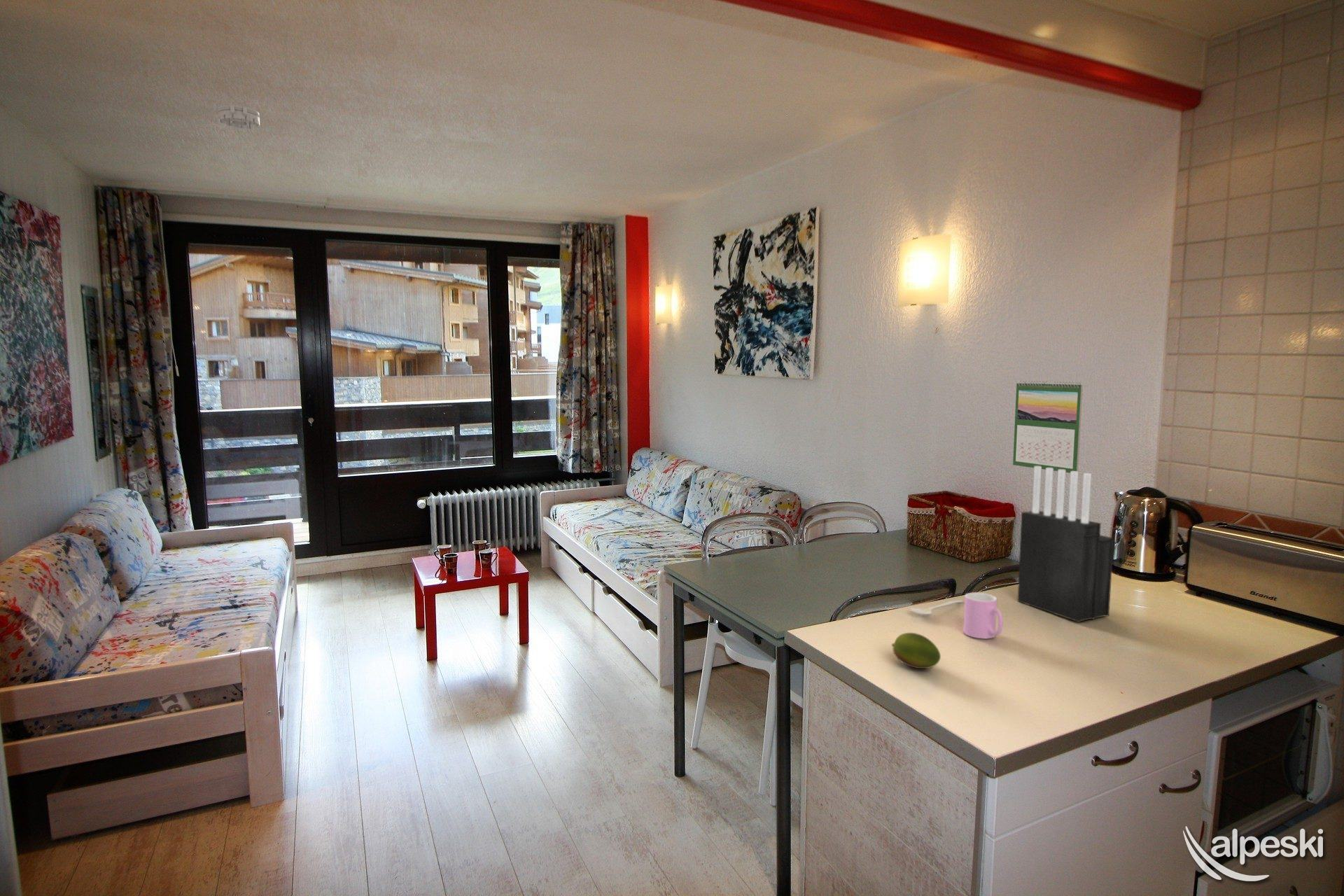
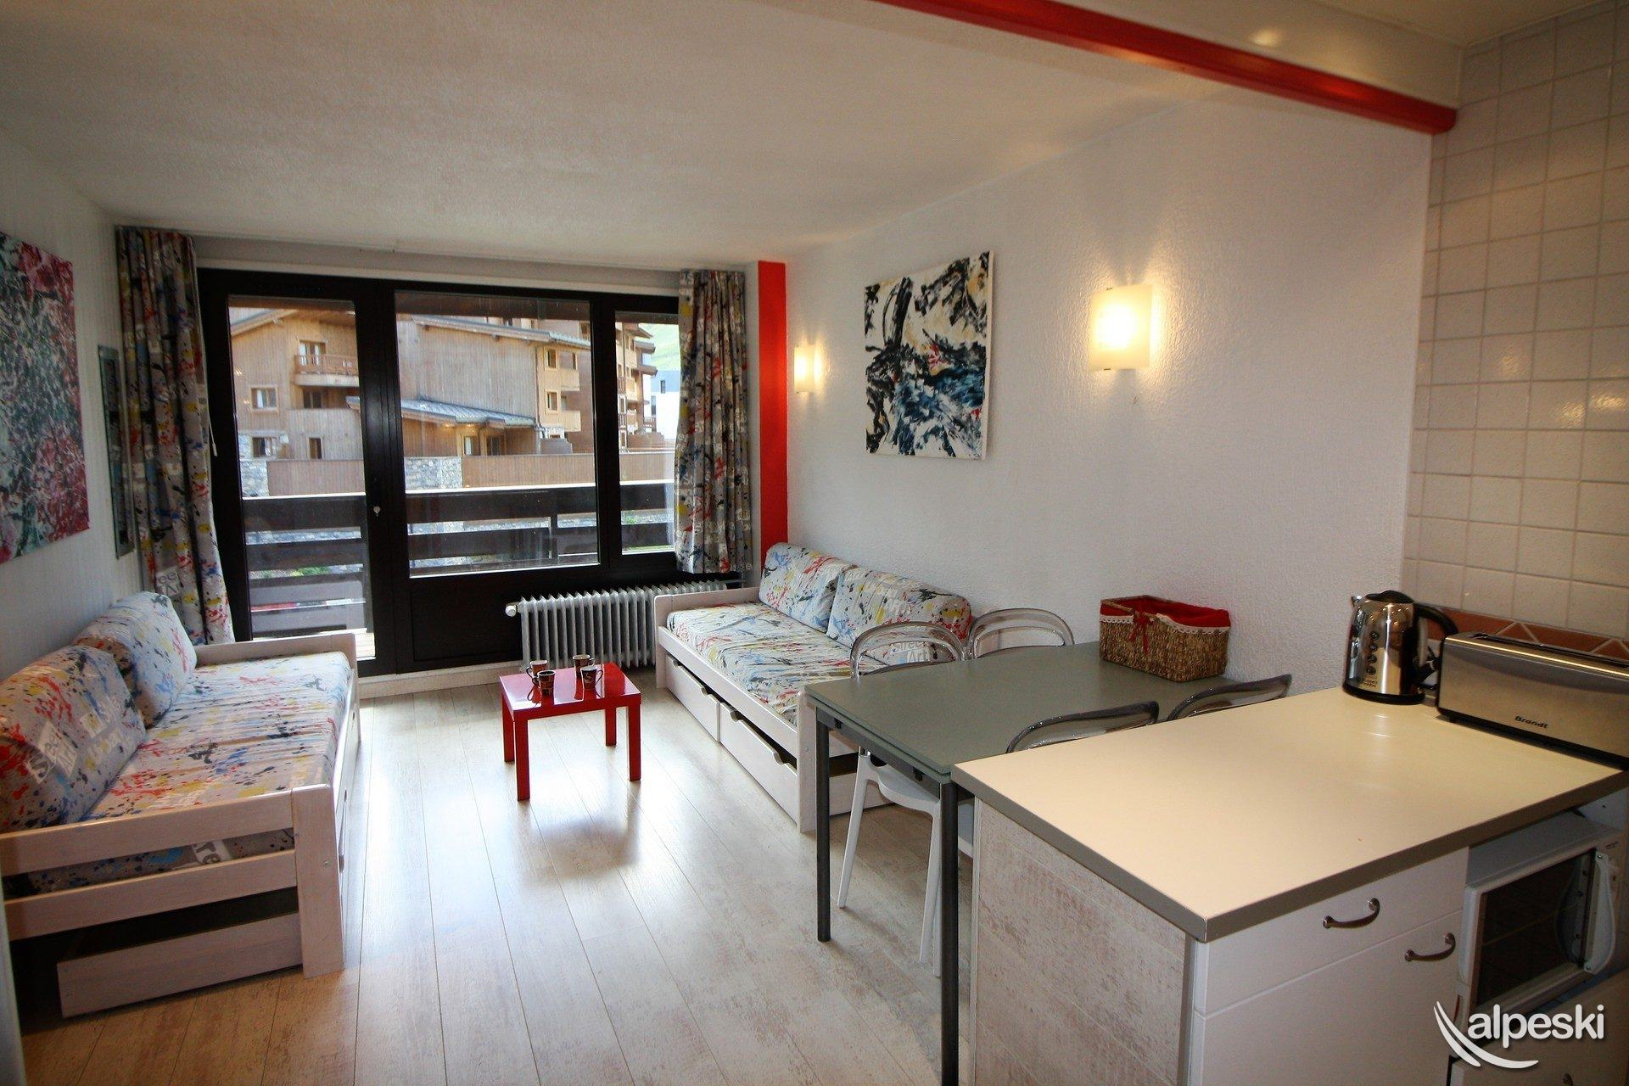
- fruit (916, 650)
- calendar (1046, 424)
- smoke detector (239, 116)
- knife block (1068, 539)
- stirrer (938, 606)
- cup (985, 617)
